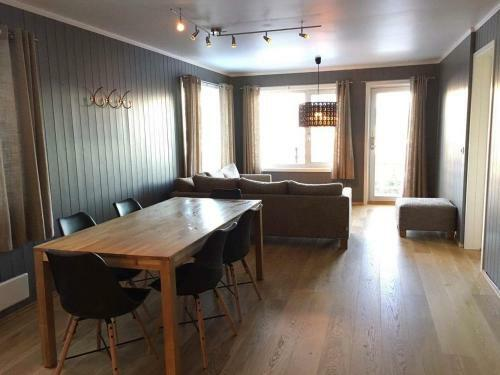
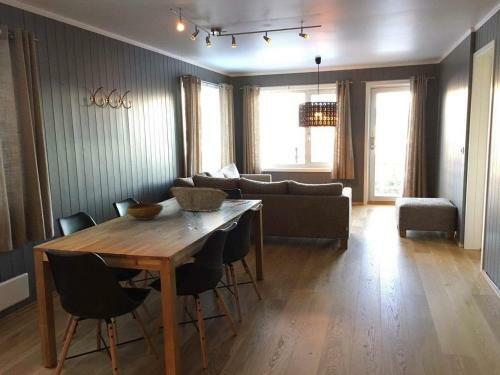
+ bowl (145, 211)
+ fruit basket (199, 197)
